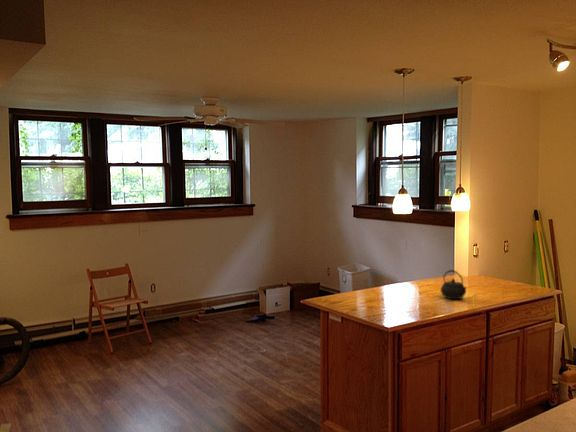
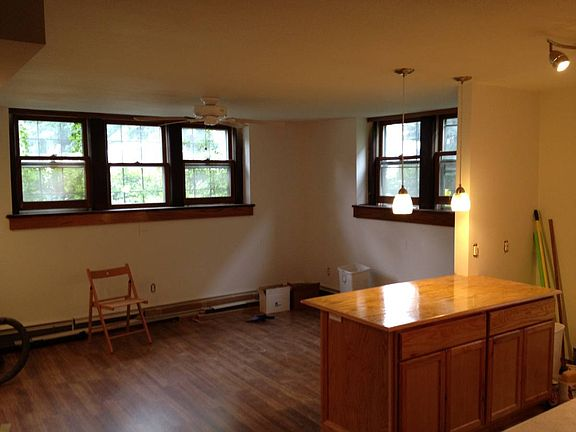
- kettle (454, 284)
